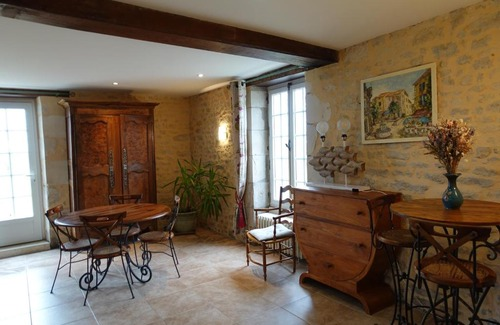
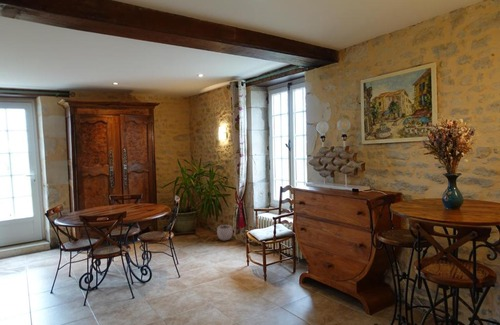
+ plant pot (224, 230)
